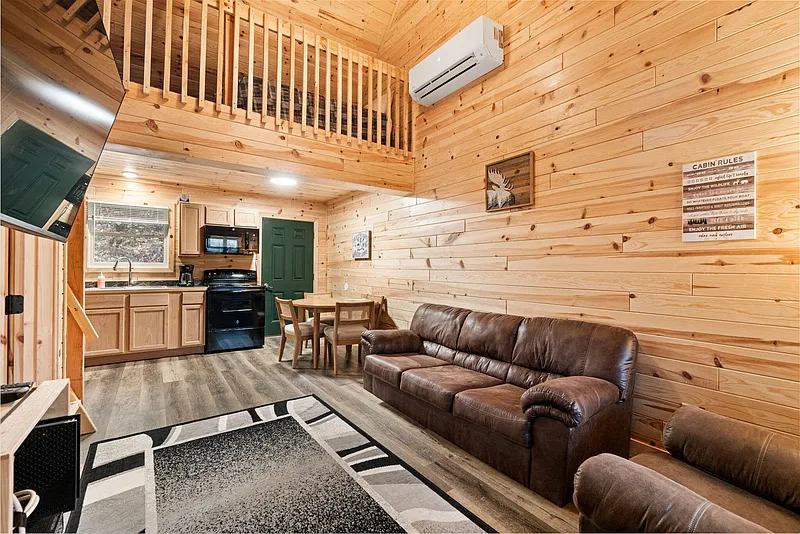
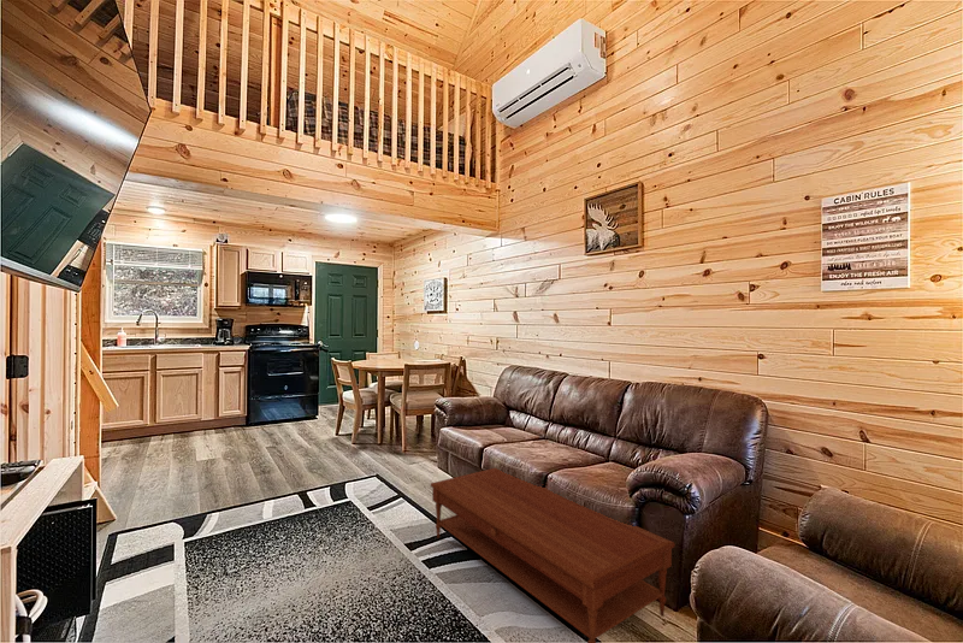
+ coffee table (533, 539)
